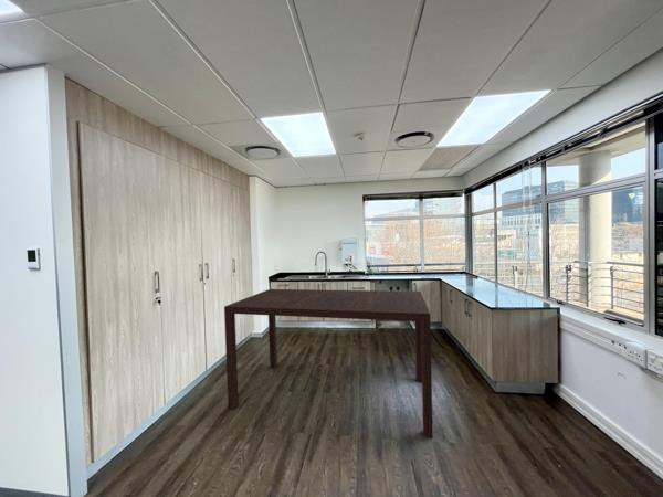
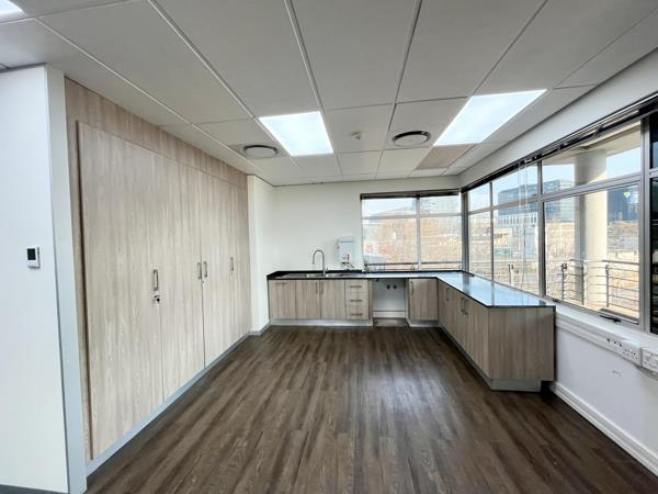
- dining table (332, 317)
